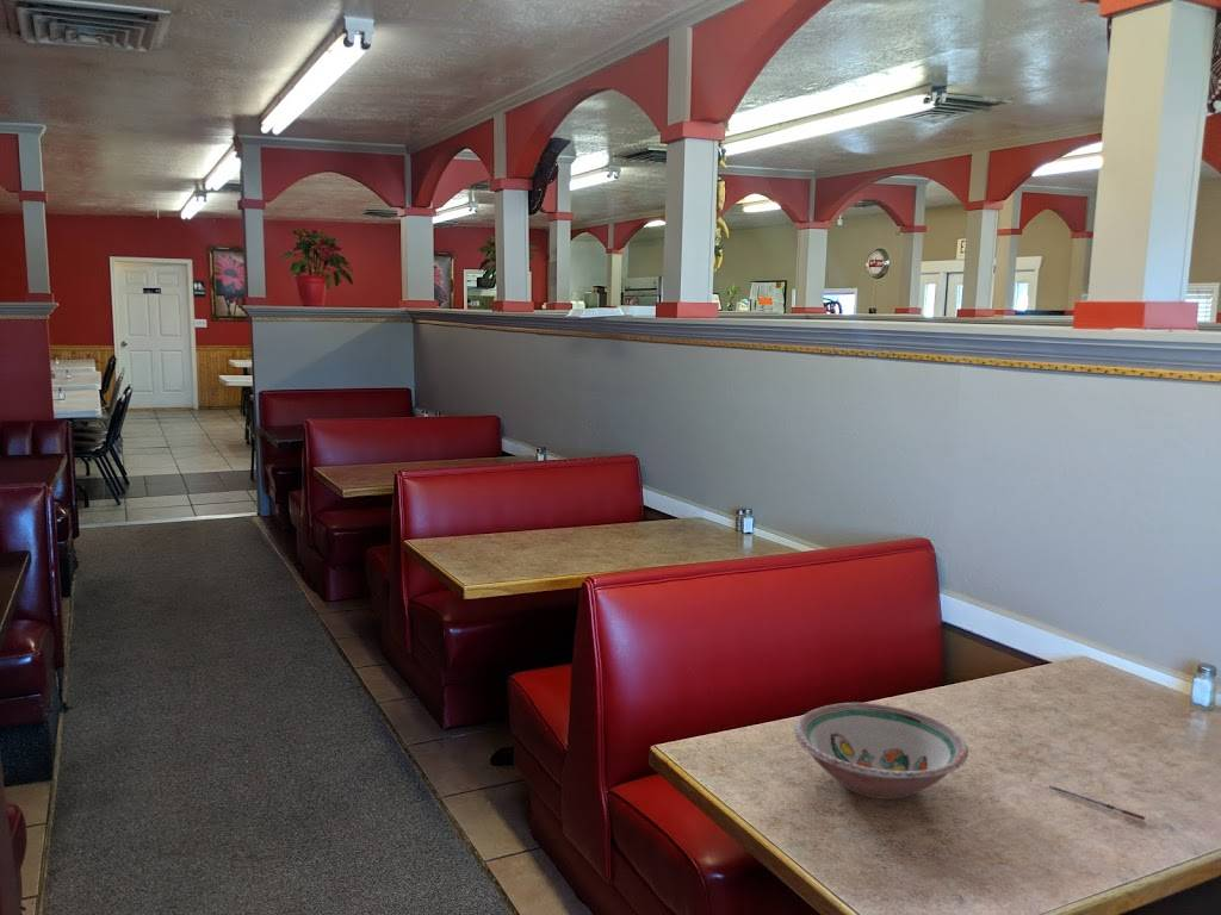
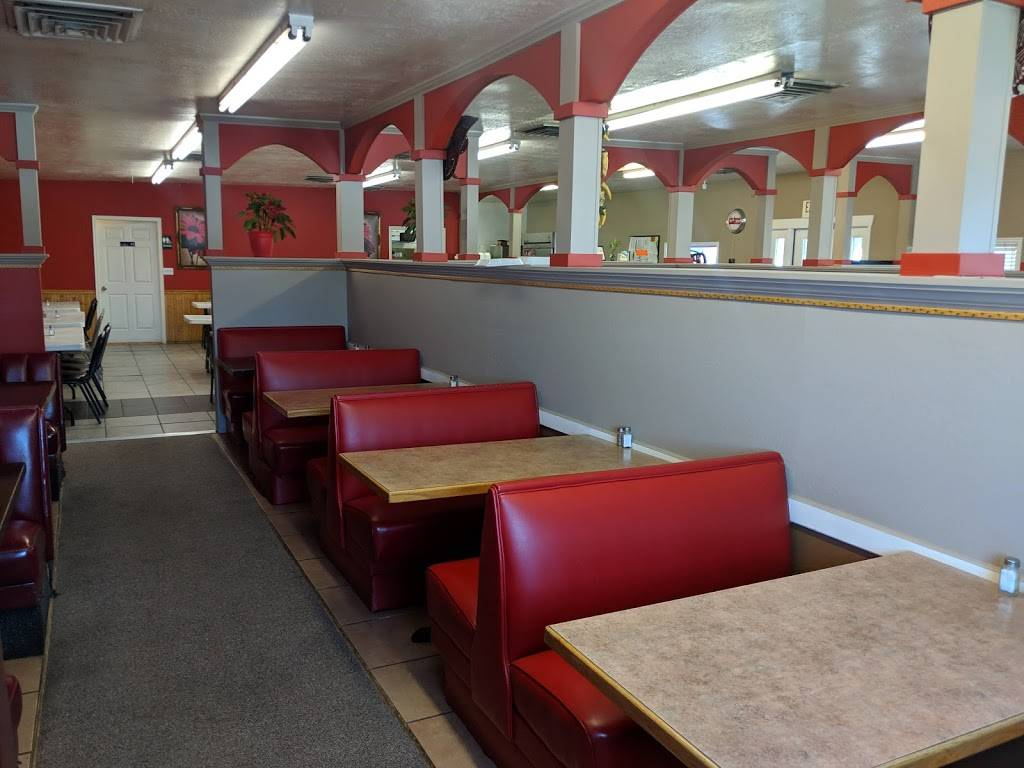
- bowl (878, 758)
- pen (1095, 801)
